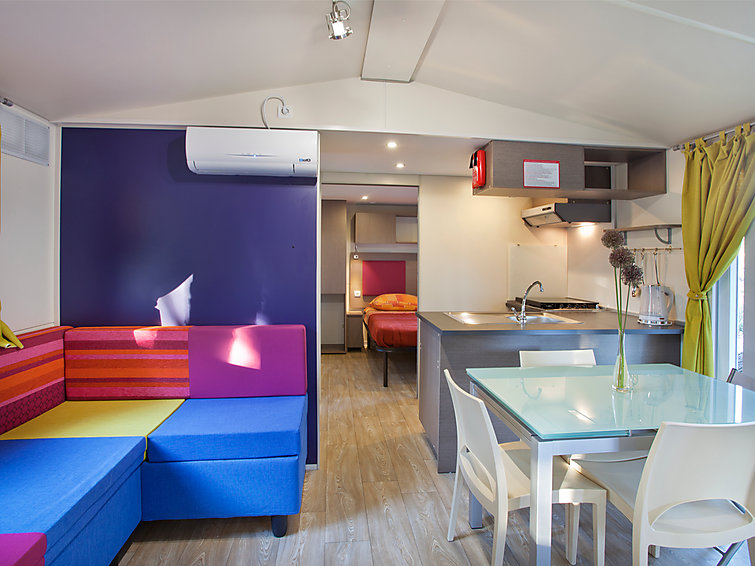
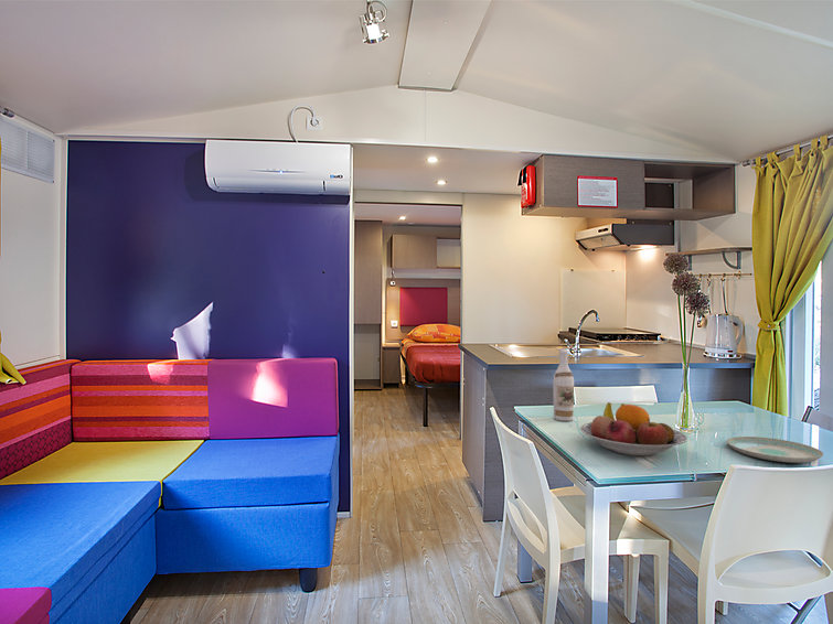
+ fruit bowl (631, 428)
+ wine bottle (563, 384)
+ plate (772, 449)
